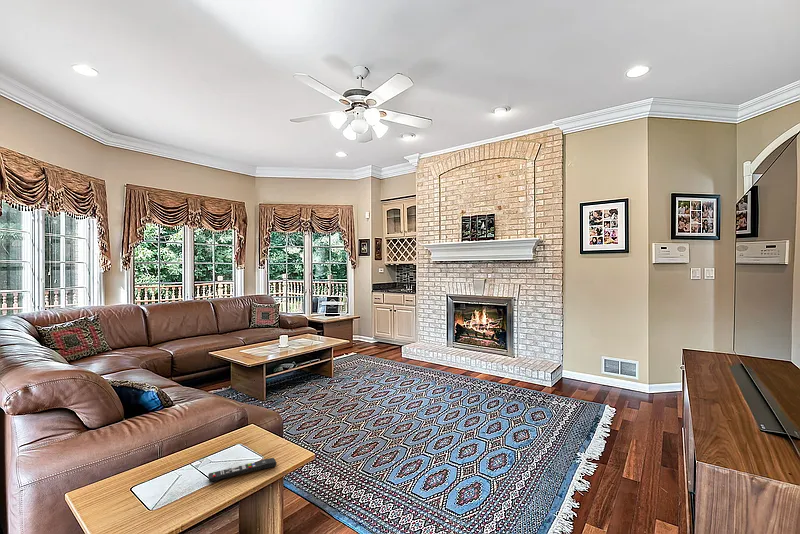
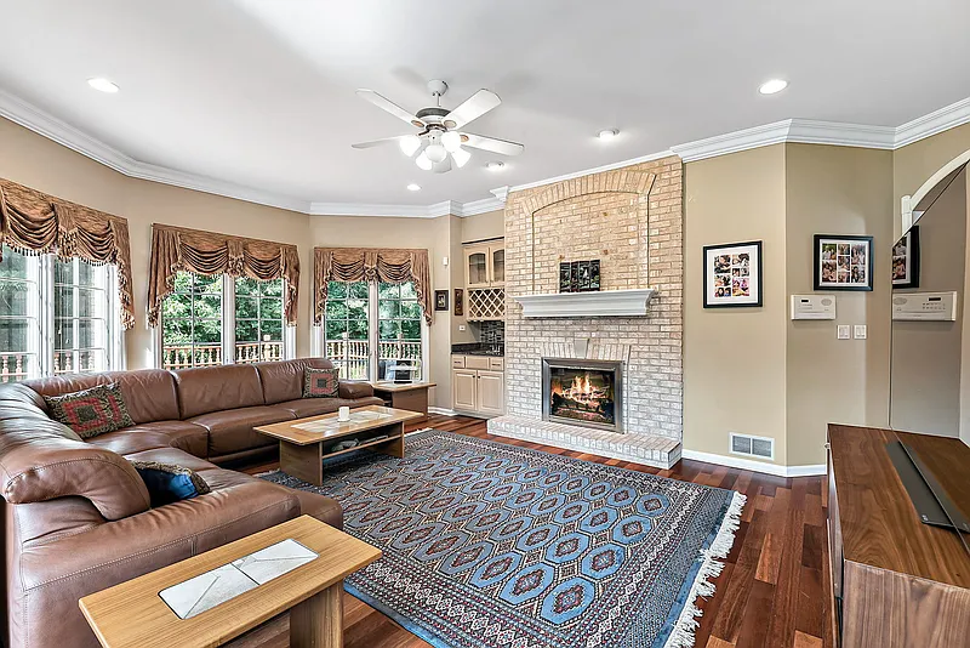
- remote control (243, 469)
